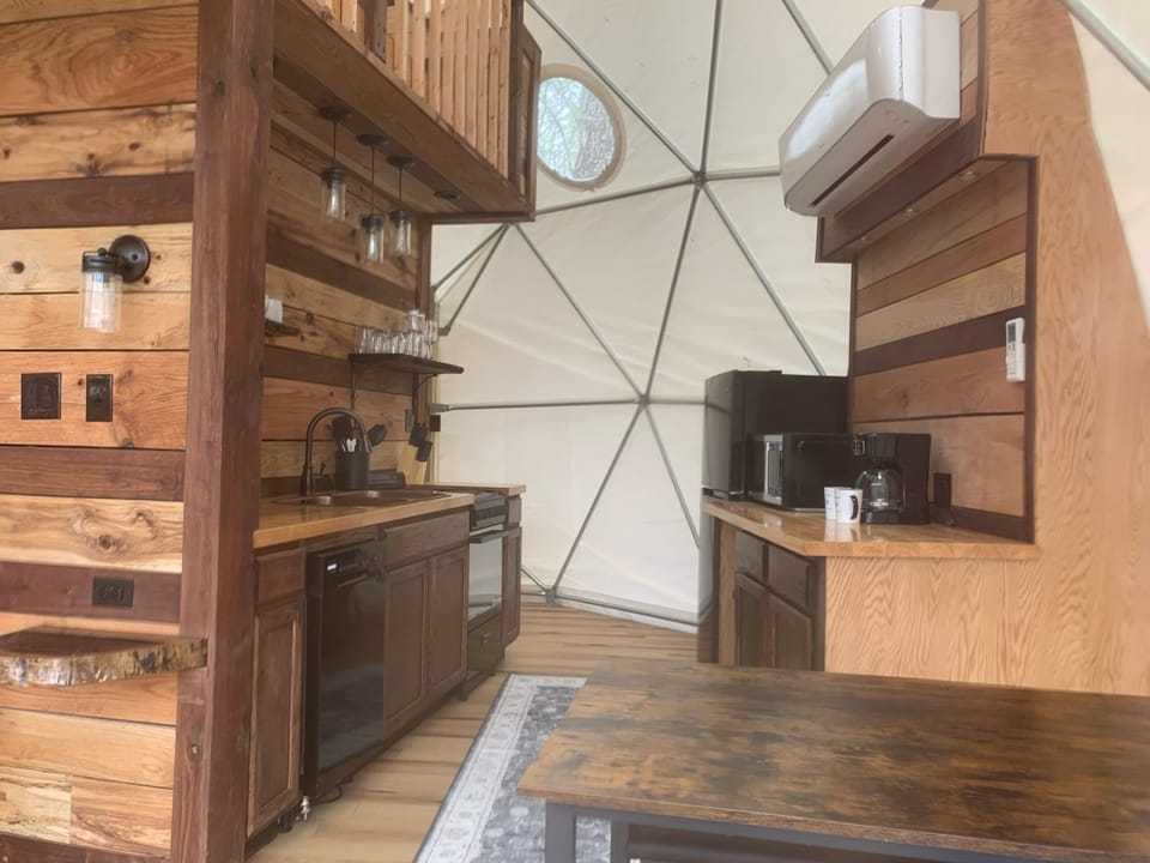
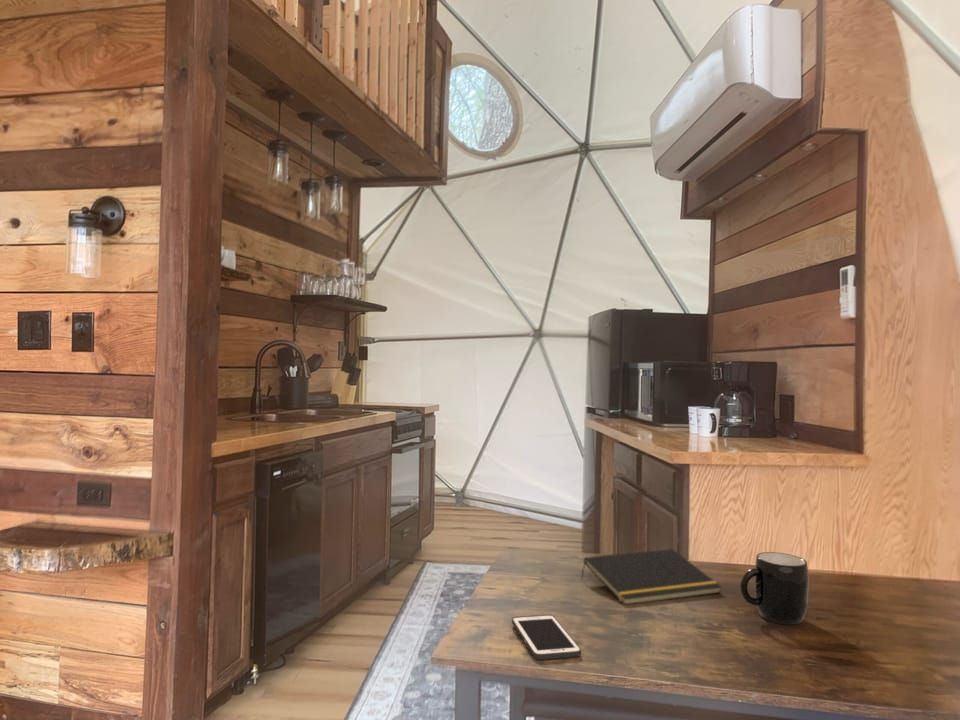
+ mug (772, 587)
+ cell phone (544, 635)
+ notepad (650, 574)
